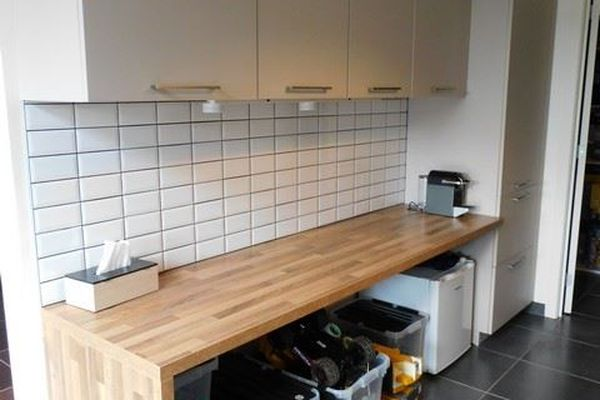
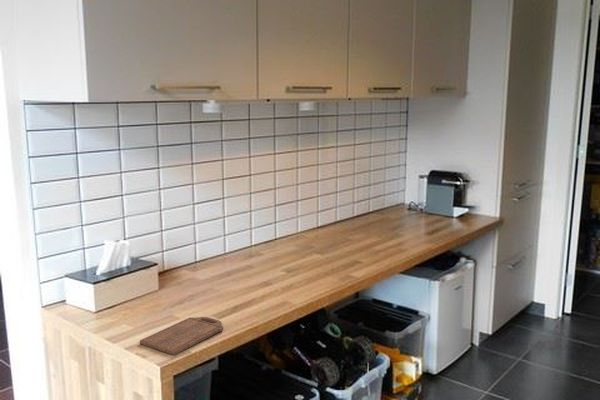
+ cutting board (186, 333)
